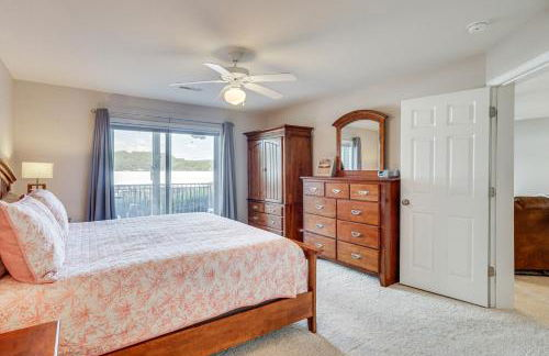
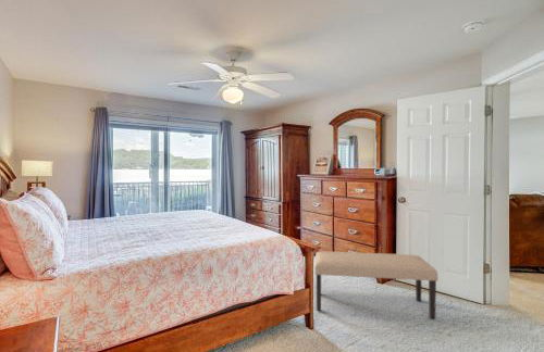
+ bench (372, 277)
